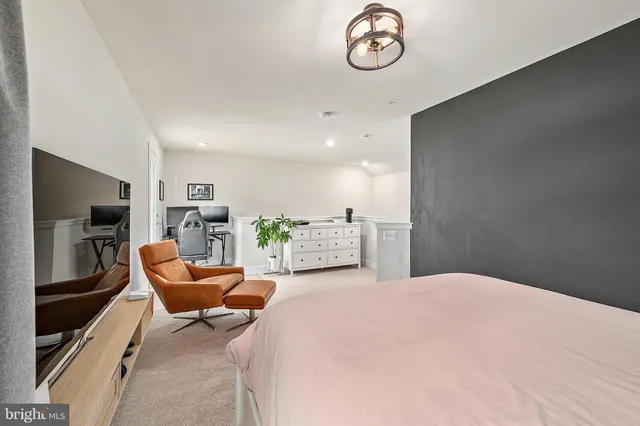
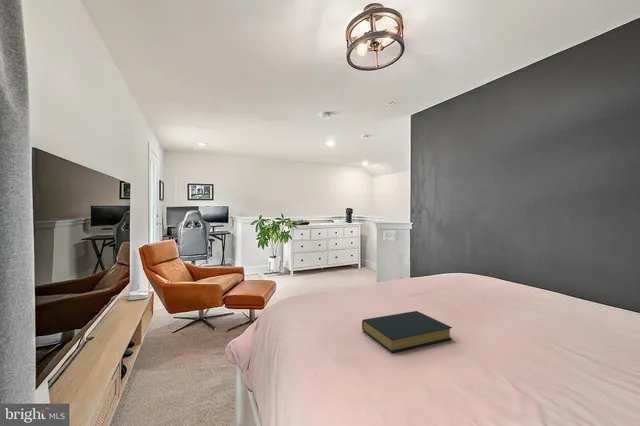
+ hardback book (405, 328)
